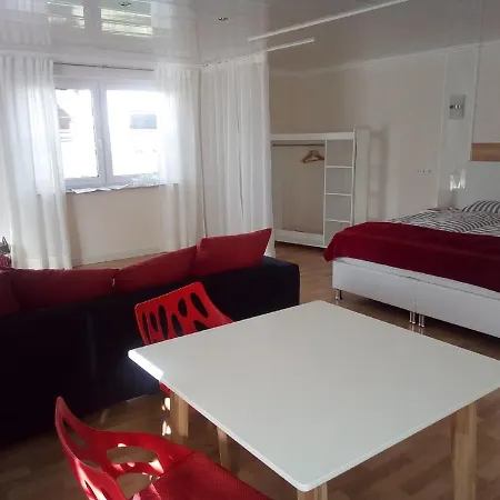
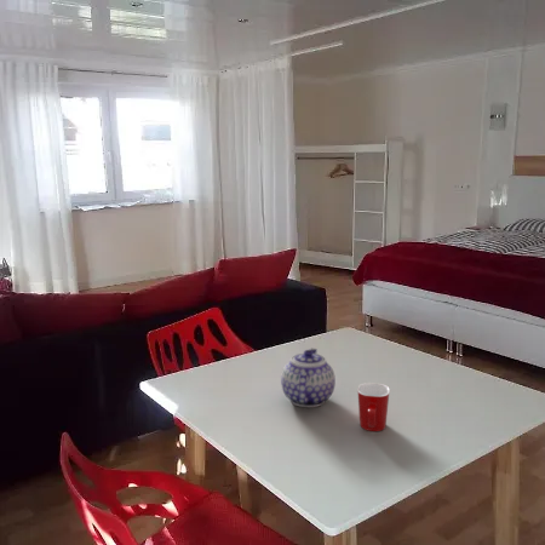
+ teapot (308, 374)
+ mug (372, 411)
